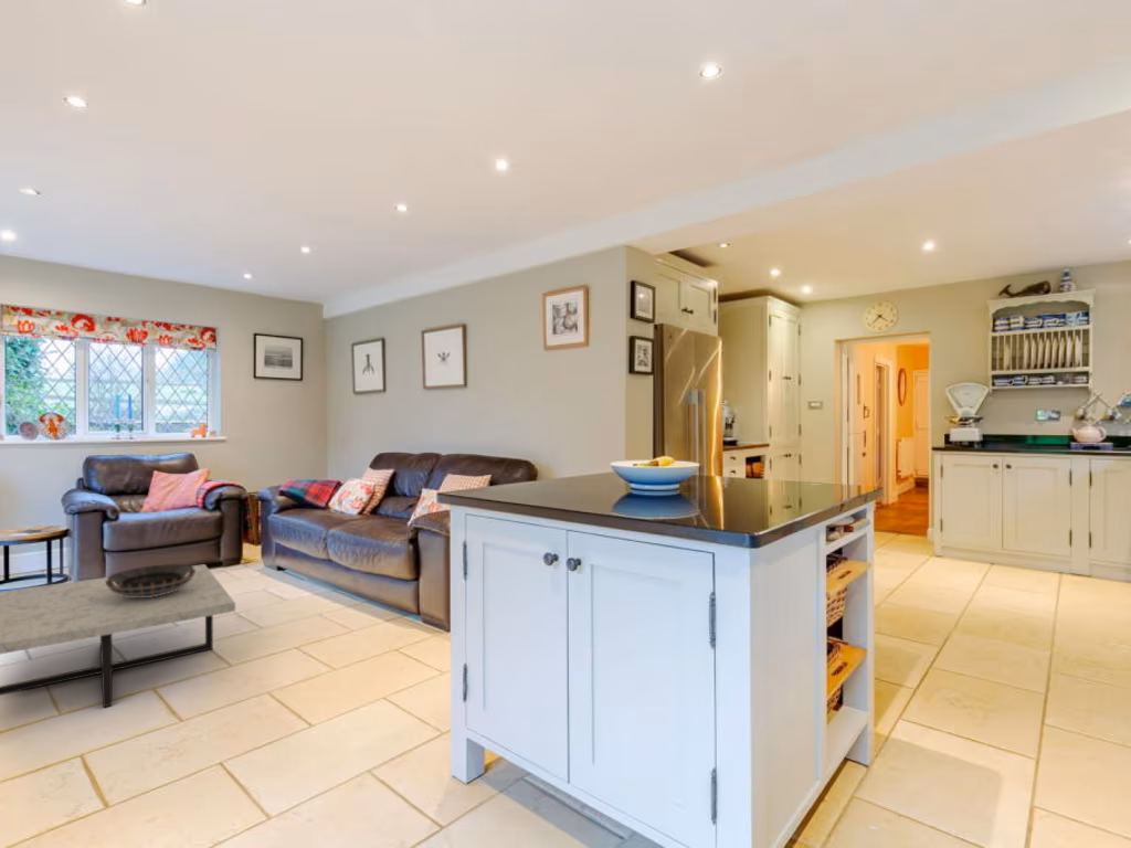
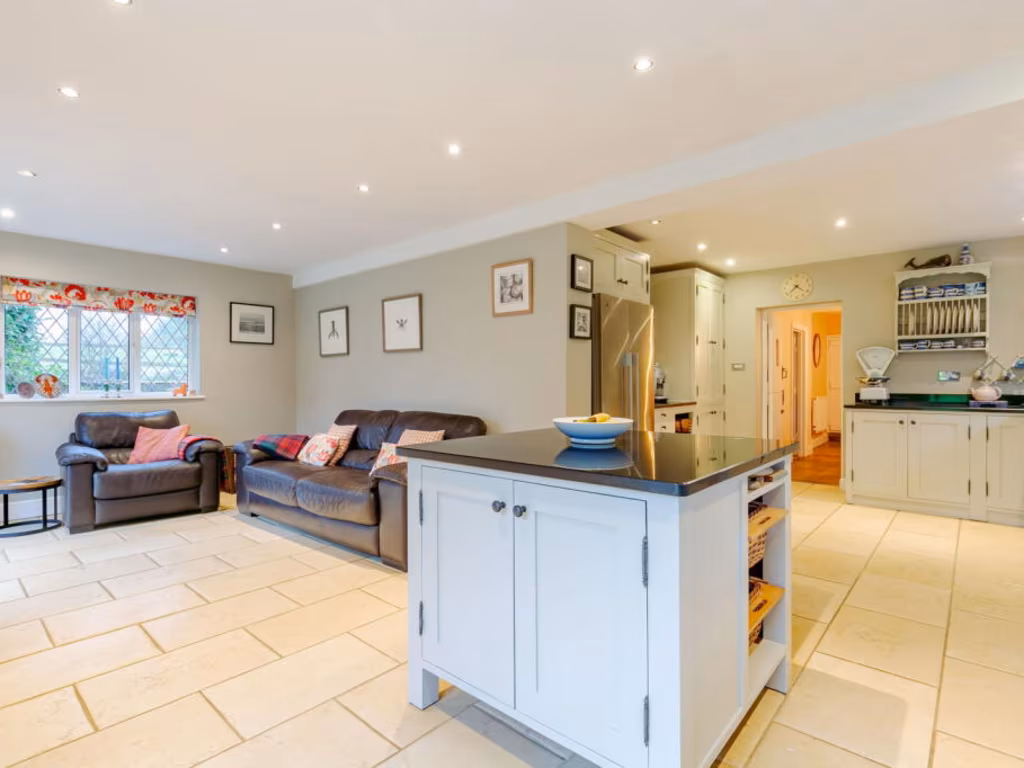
- coffee table (105, 634)
- decorative bowl (151, 583)
